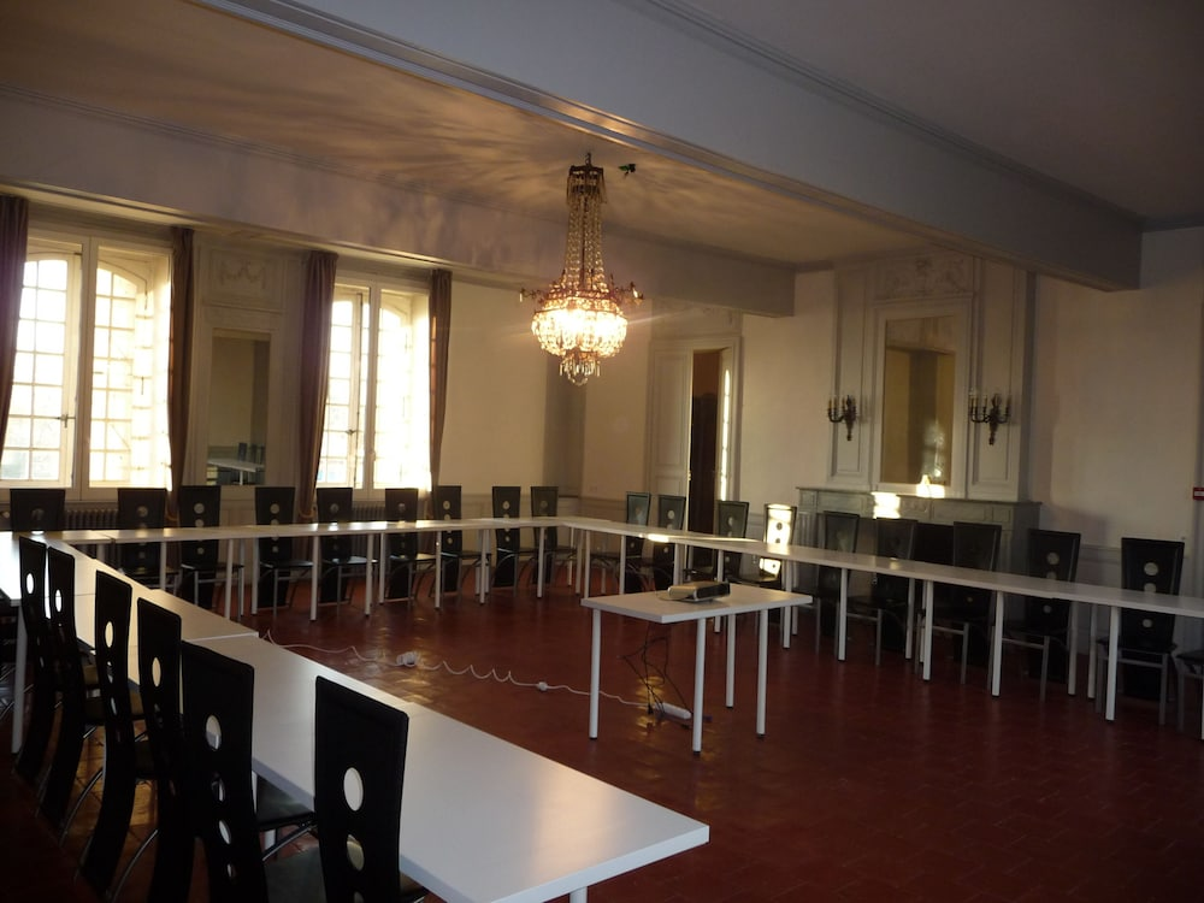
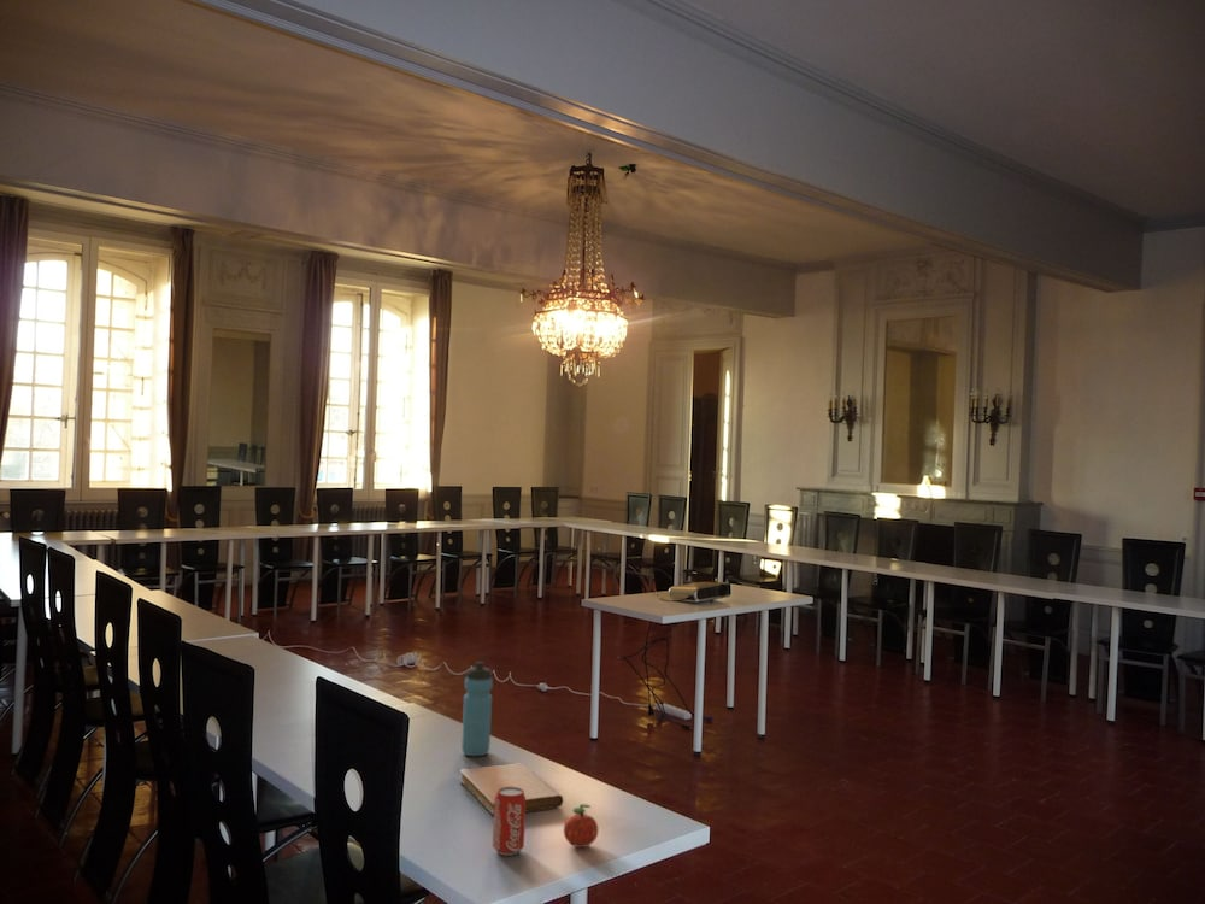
+ water bottle (477, 706)
+ notebook (509, 786)
+ beverage can (509, 821)
+ apple (581, 824)
